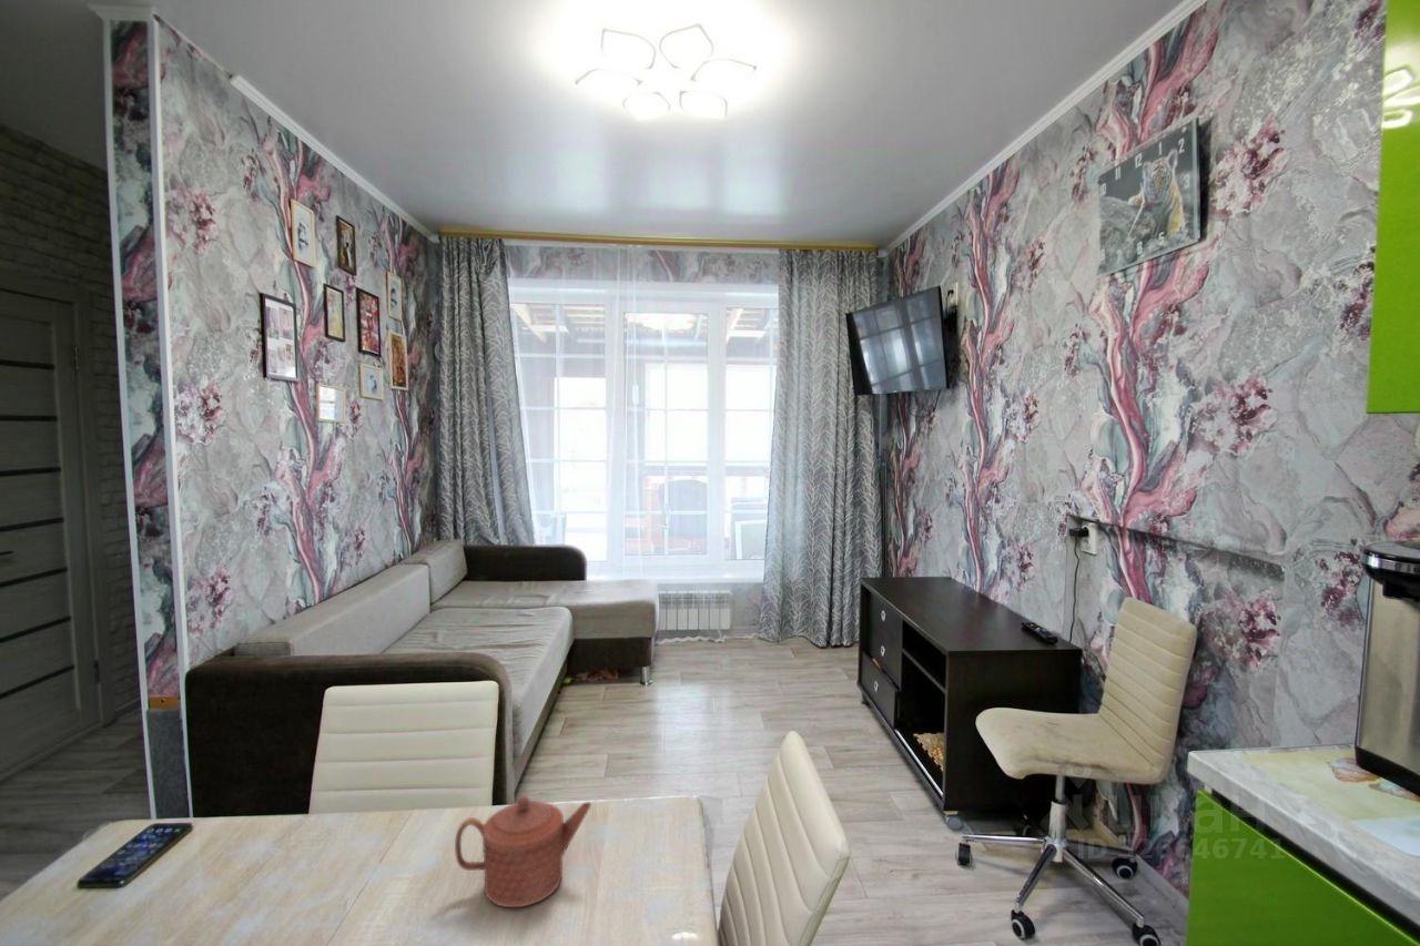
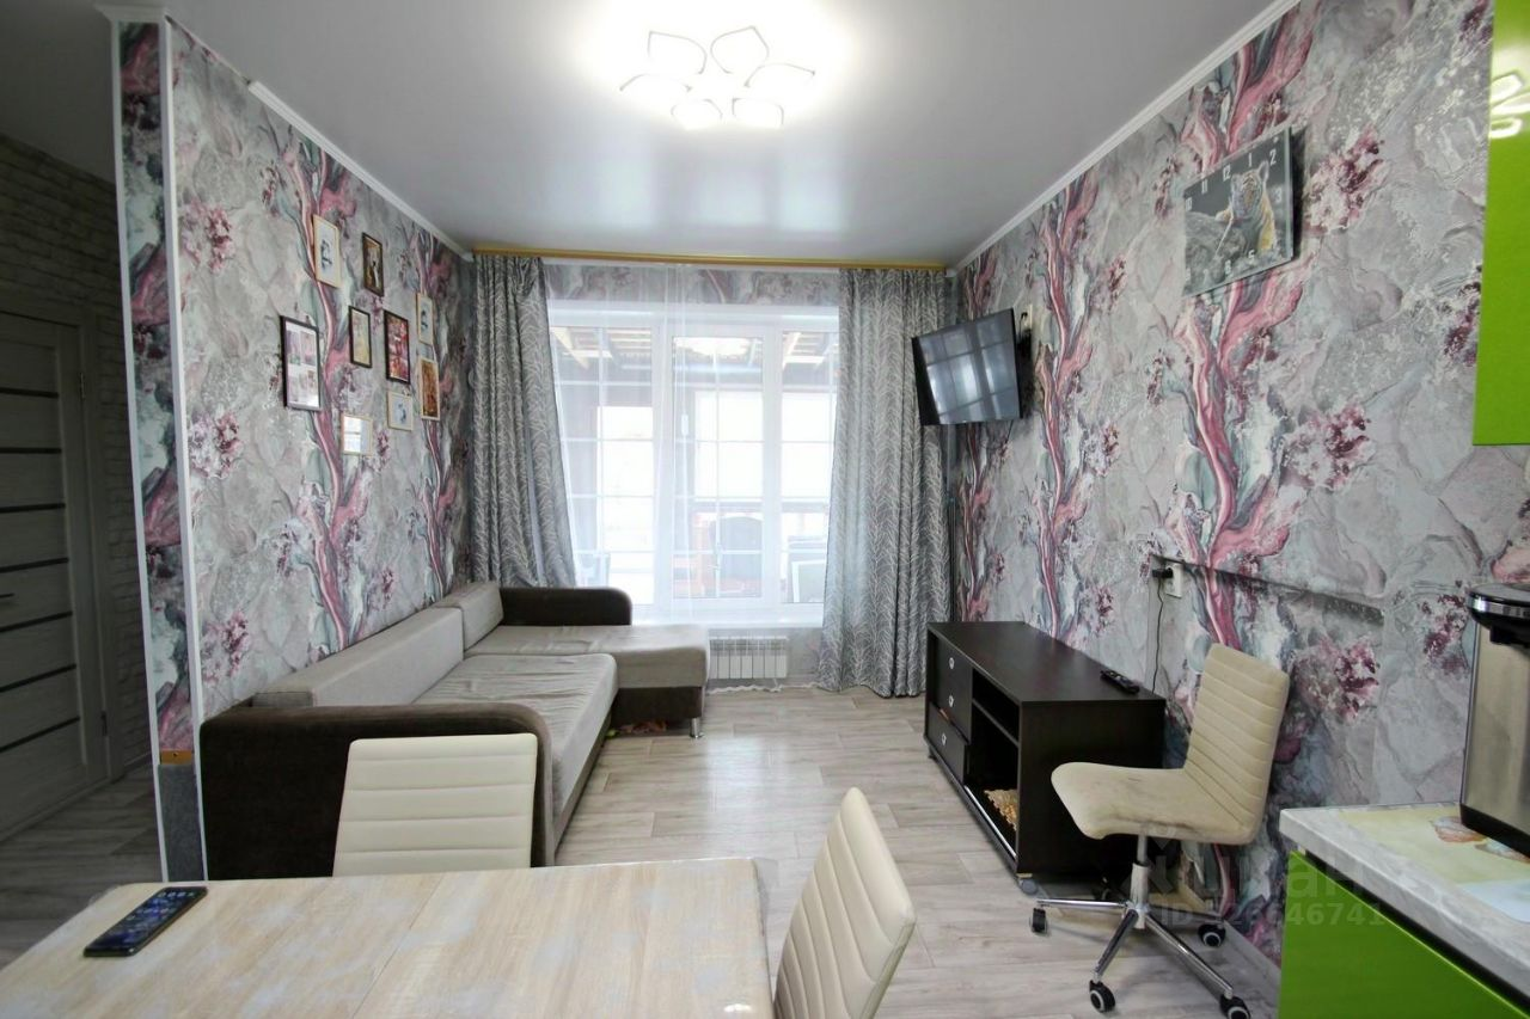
- teapot (524, 838)
